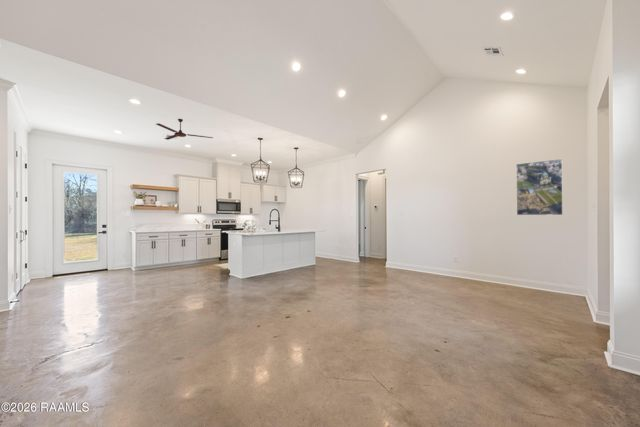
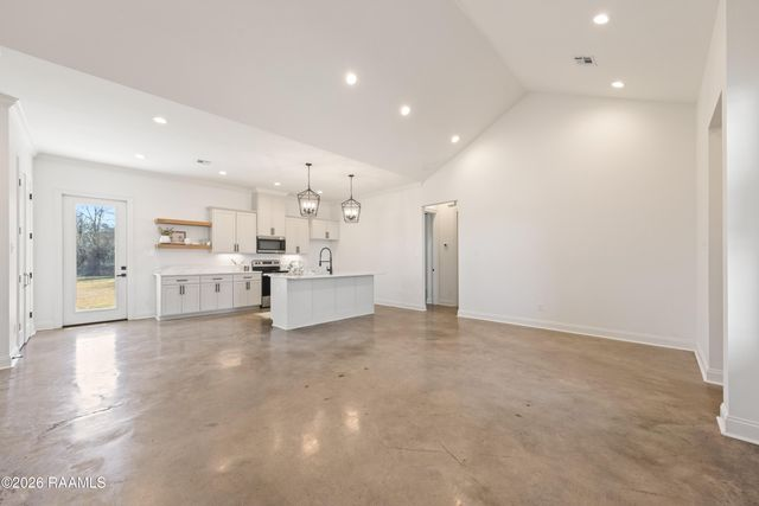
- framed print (538, 188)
- ceiling fan (184, 133)
